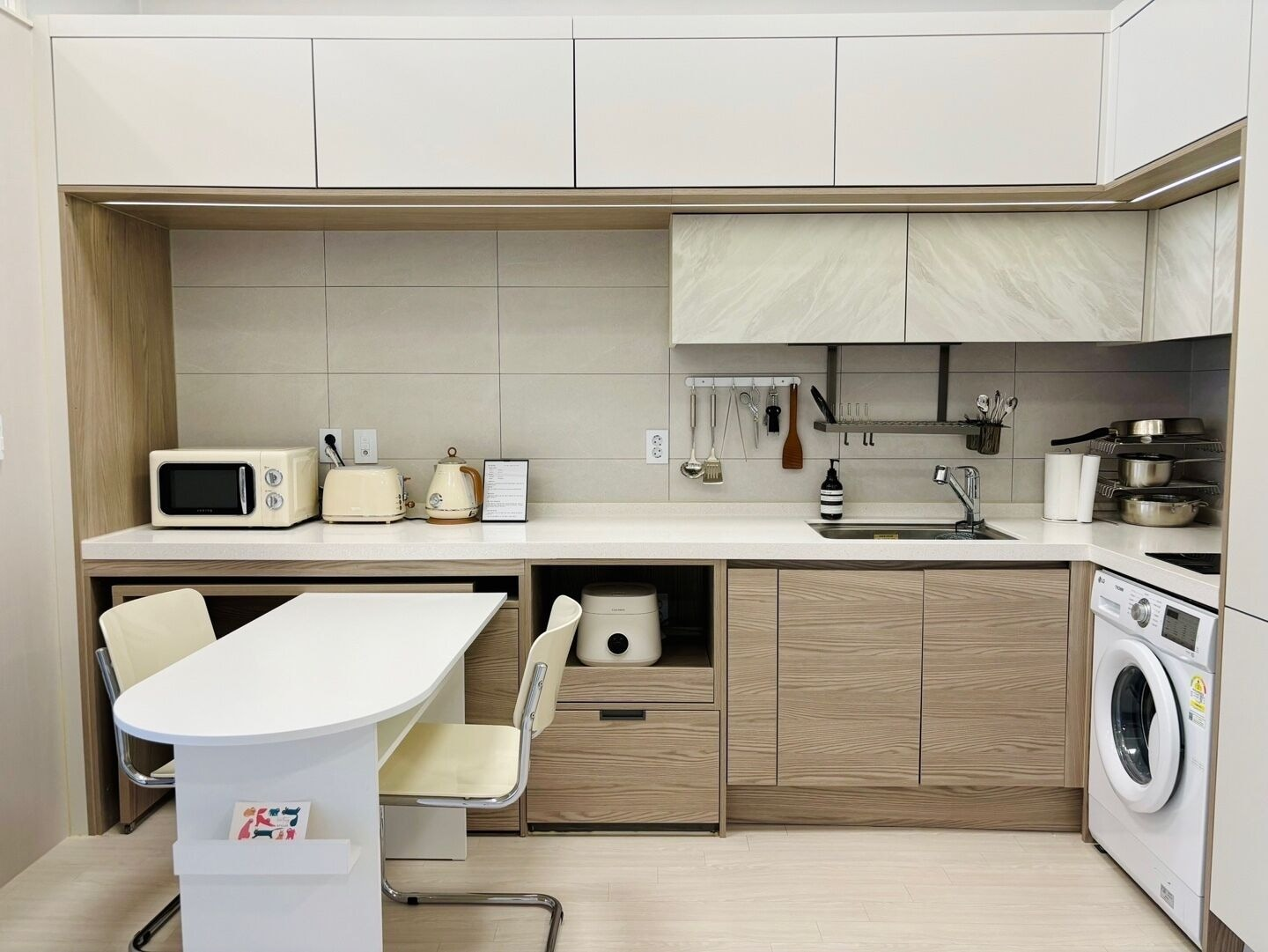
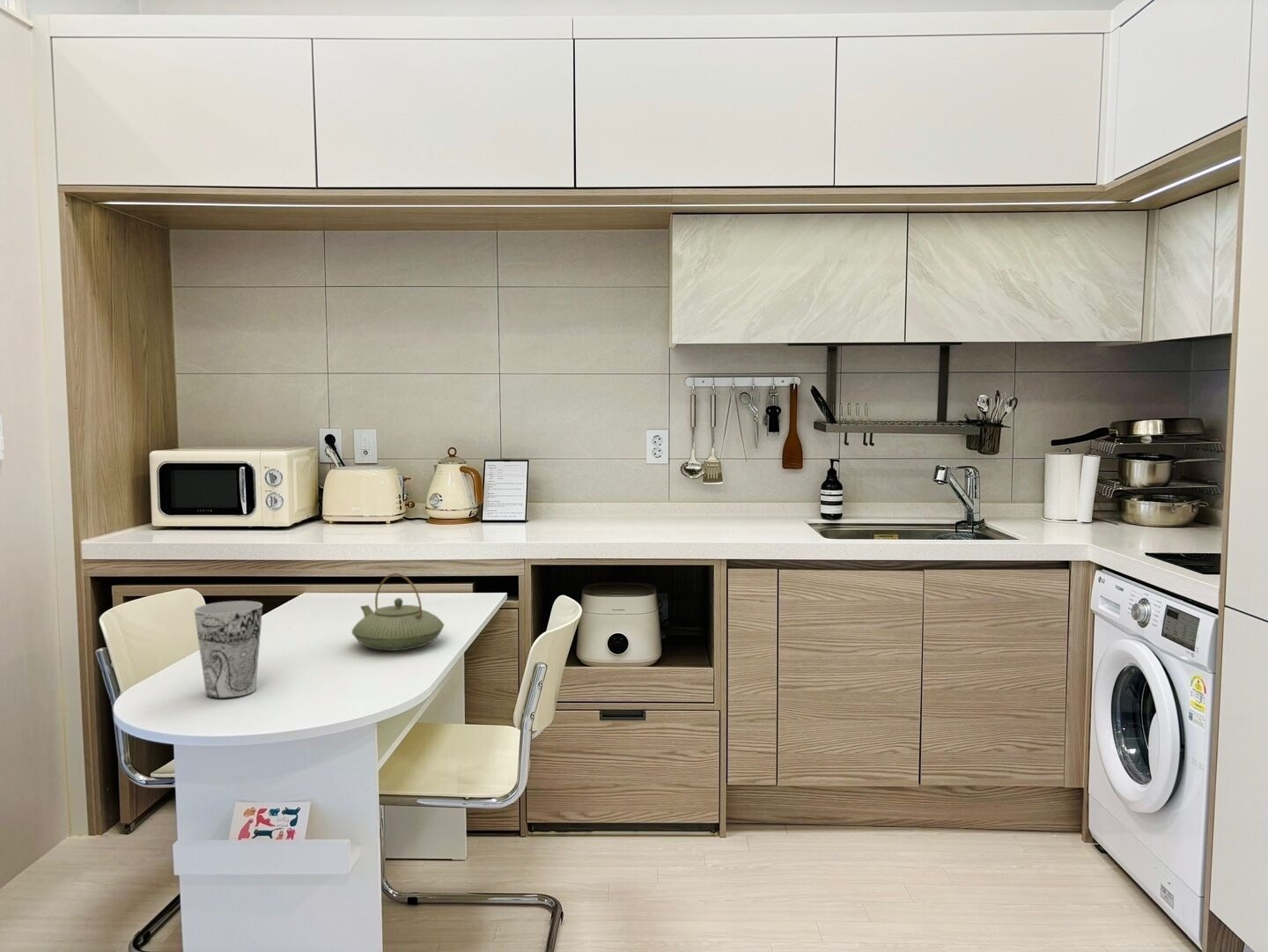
+ teapot (394, 608)
+ cup (230, 649)
